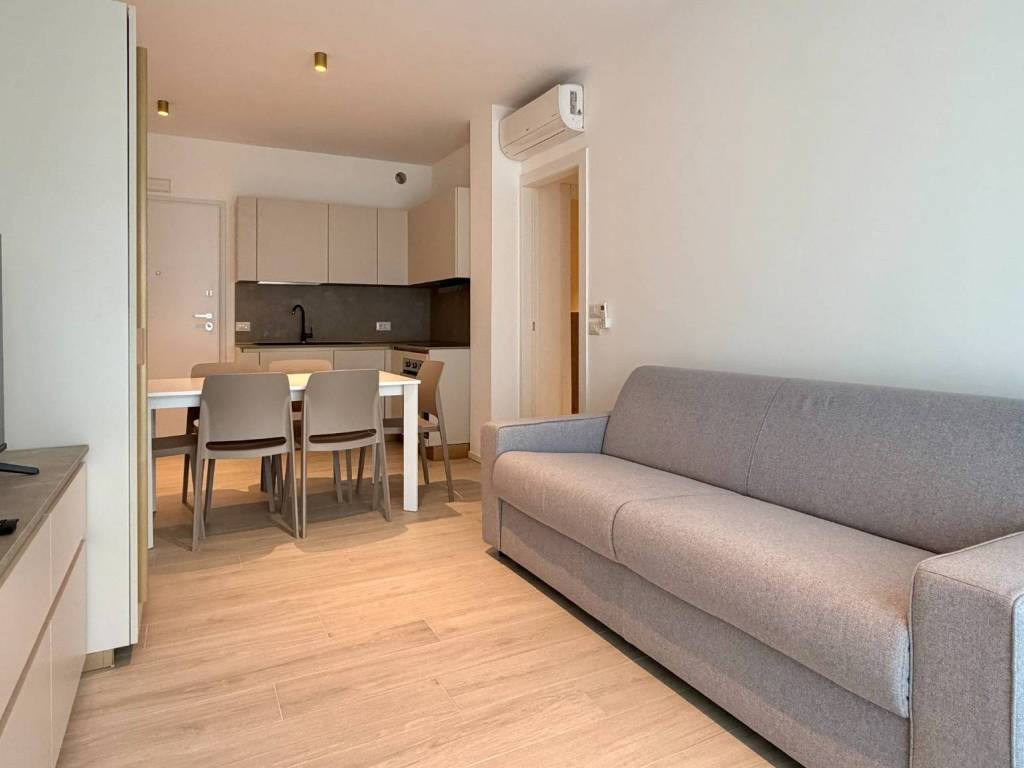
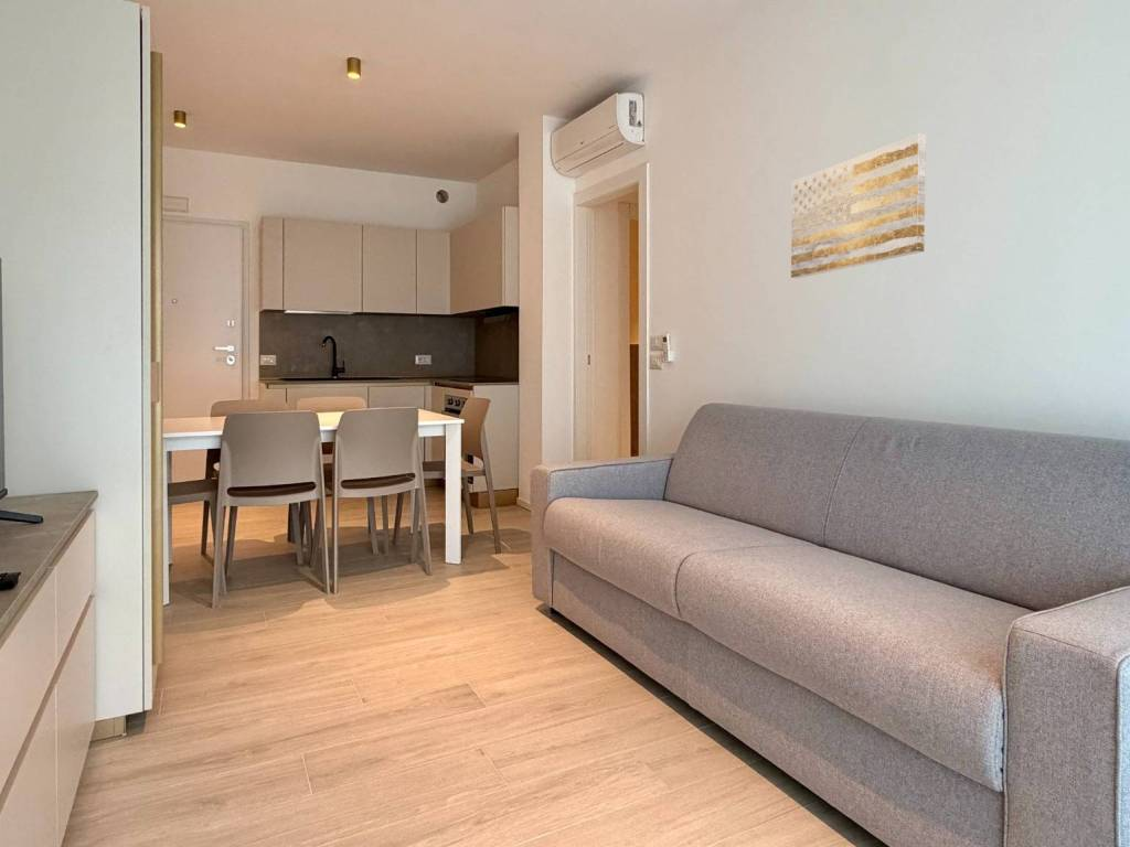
+ wall art (852, 213)
